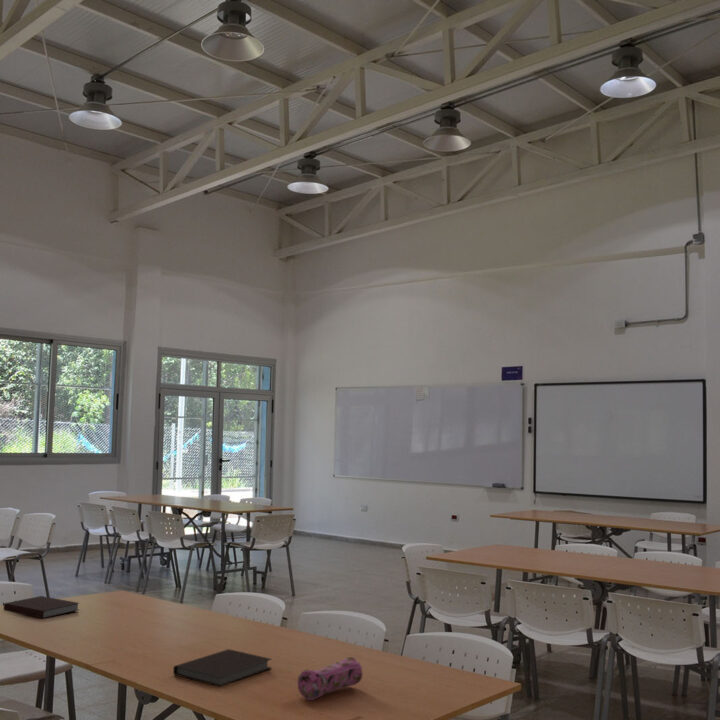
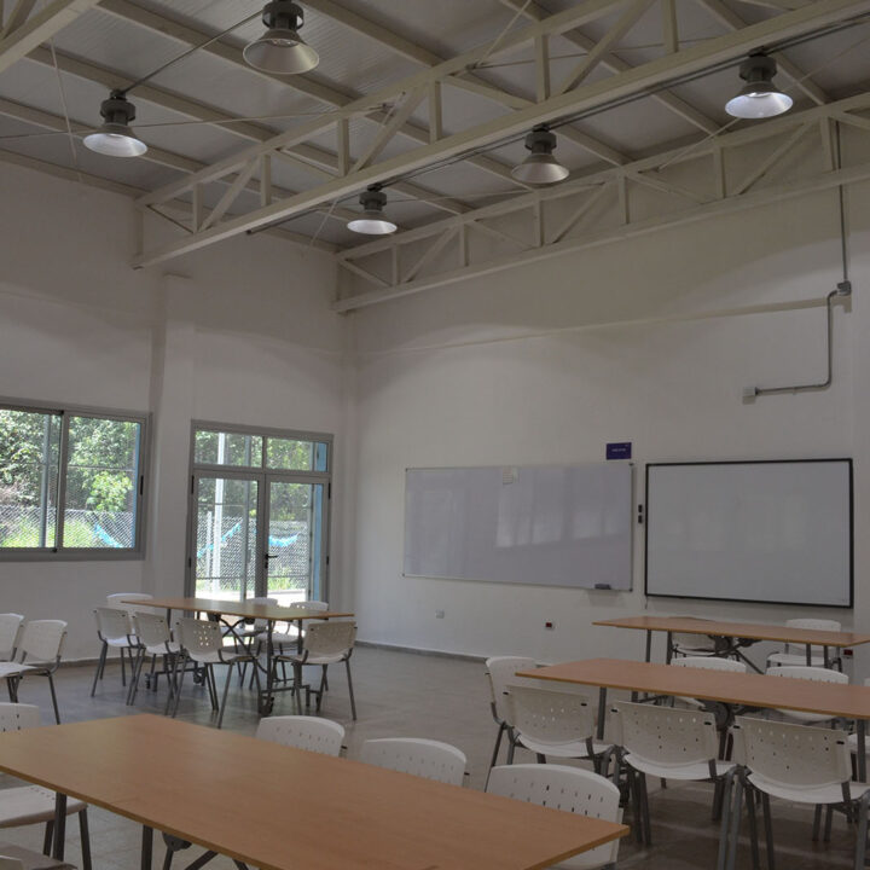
- notebook (223, 666)
- pencil case (330, 677)
- notebook (41, 606)
